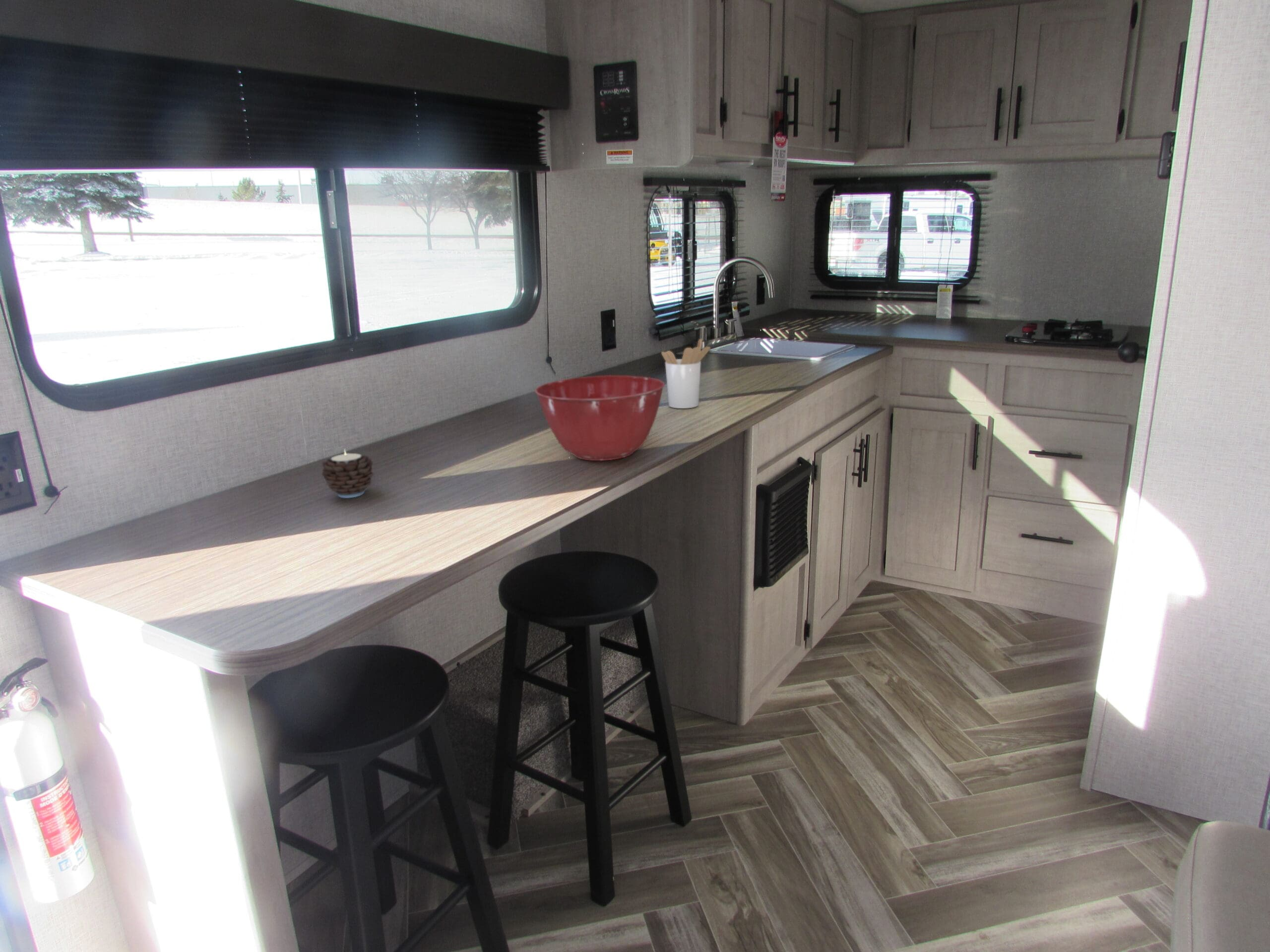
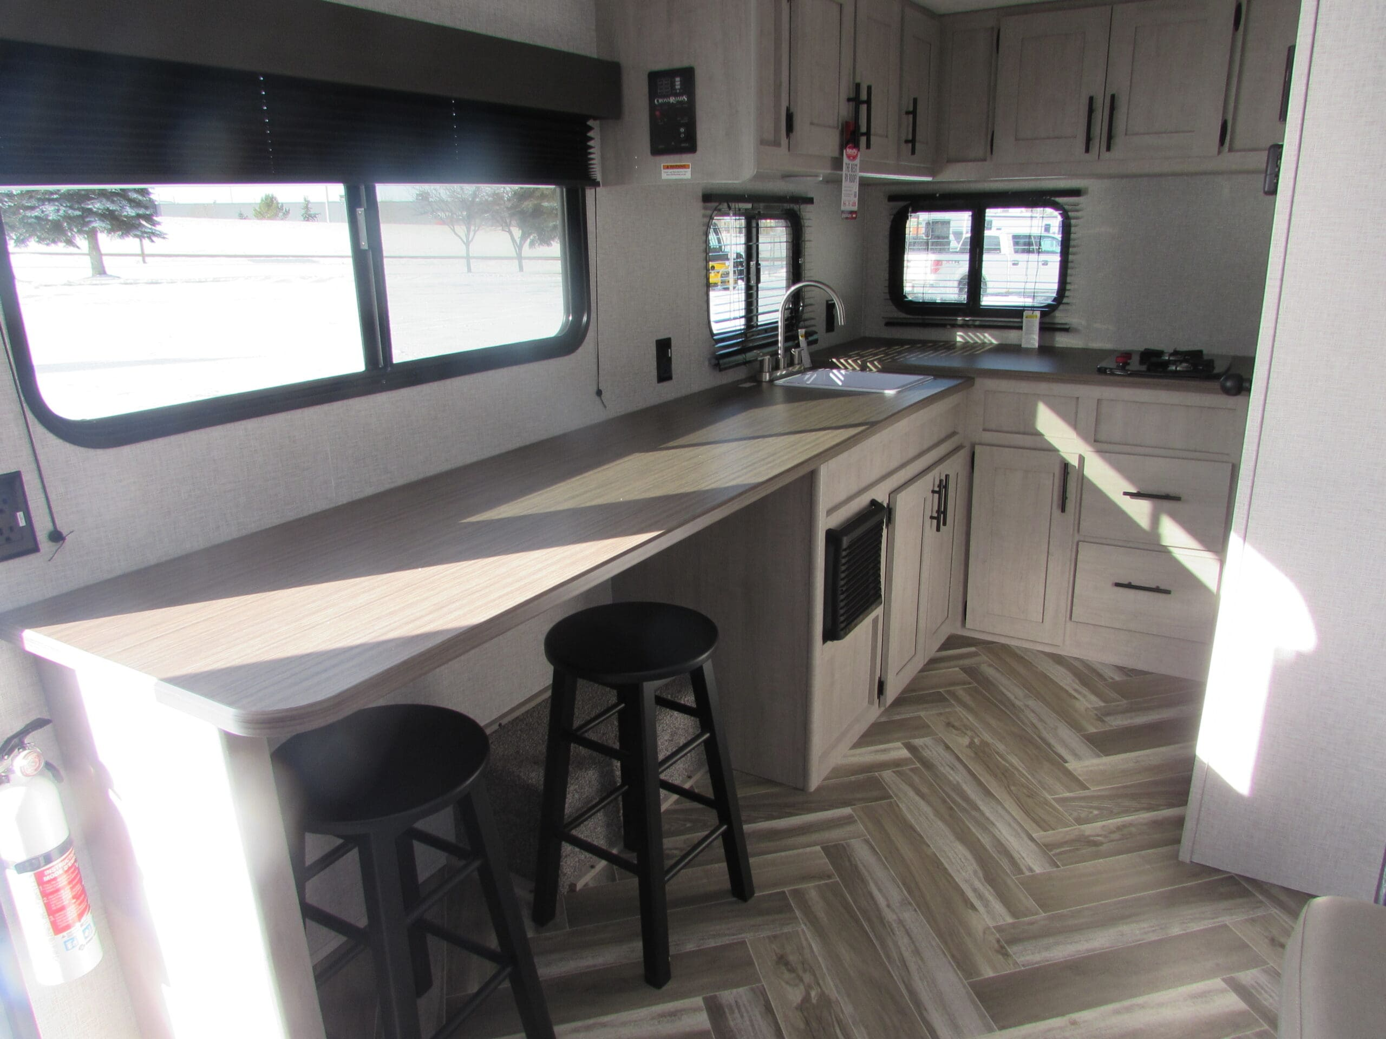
- candle (348, 472)
- mixing bowl (601, 419)
- utensil holder (688, 374)
